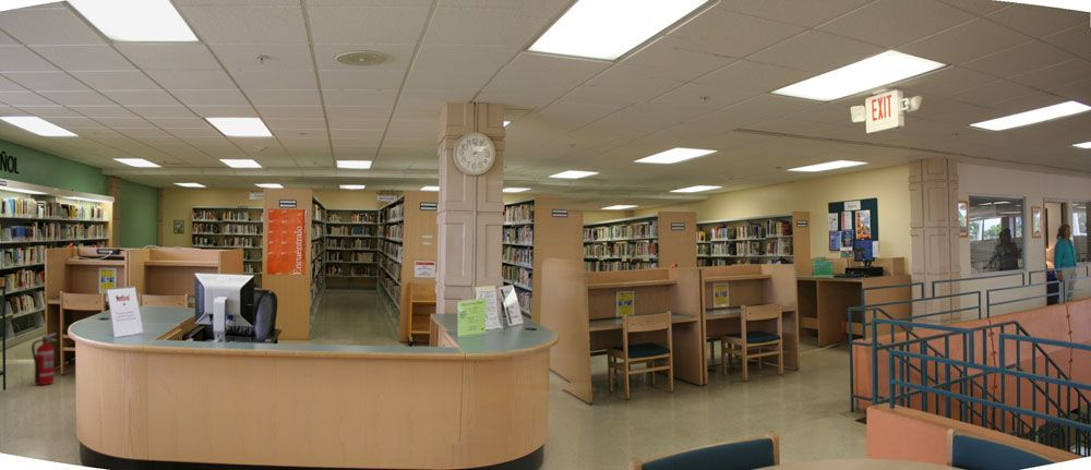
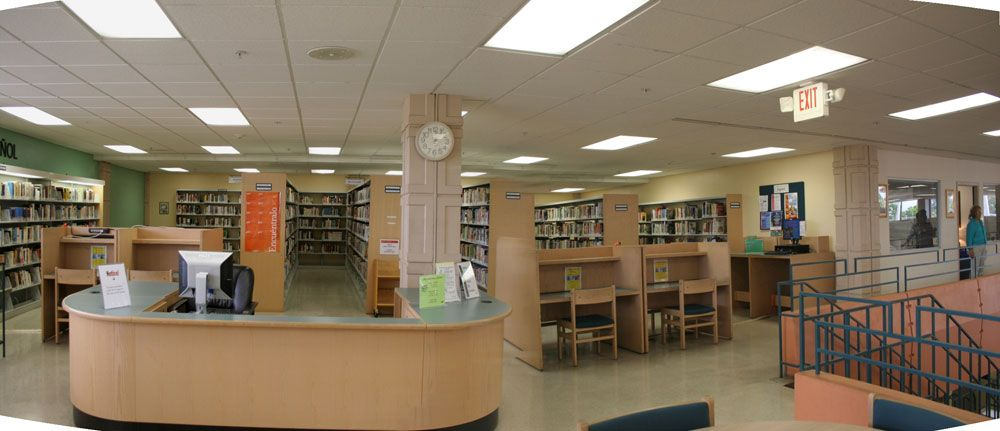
- fire extinguisher (44, 359)
